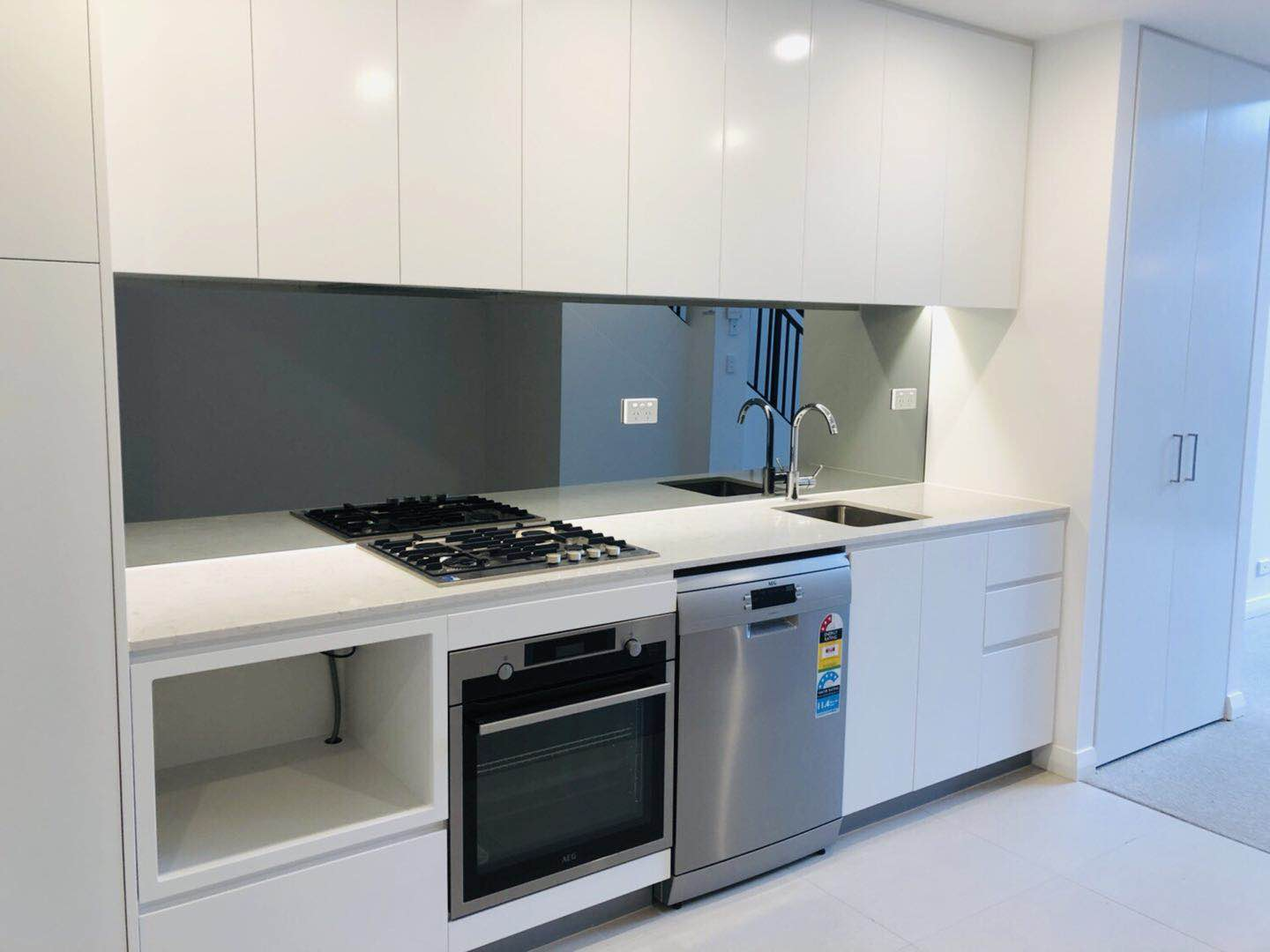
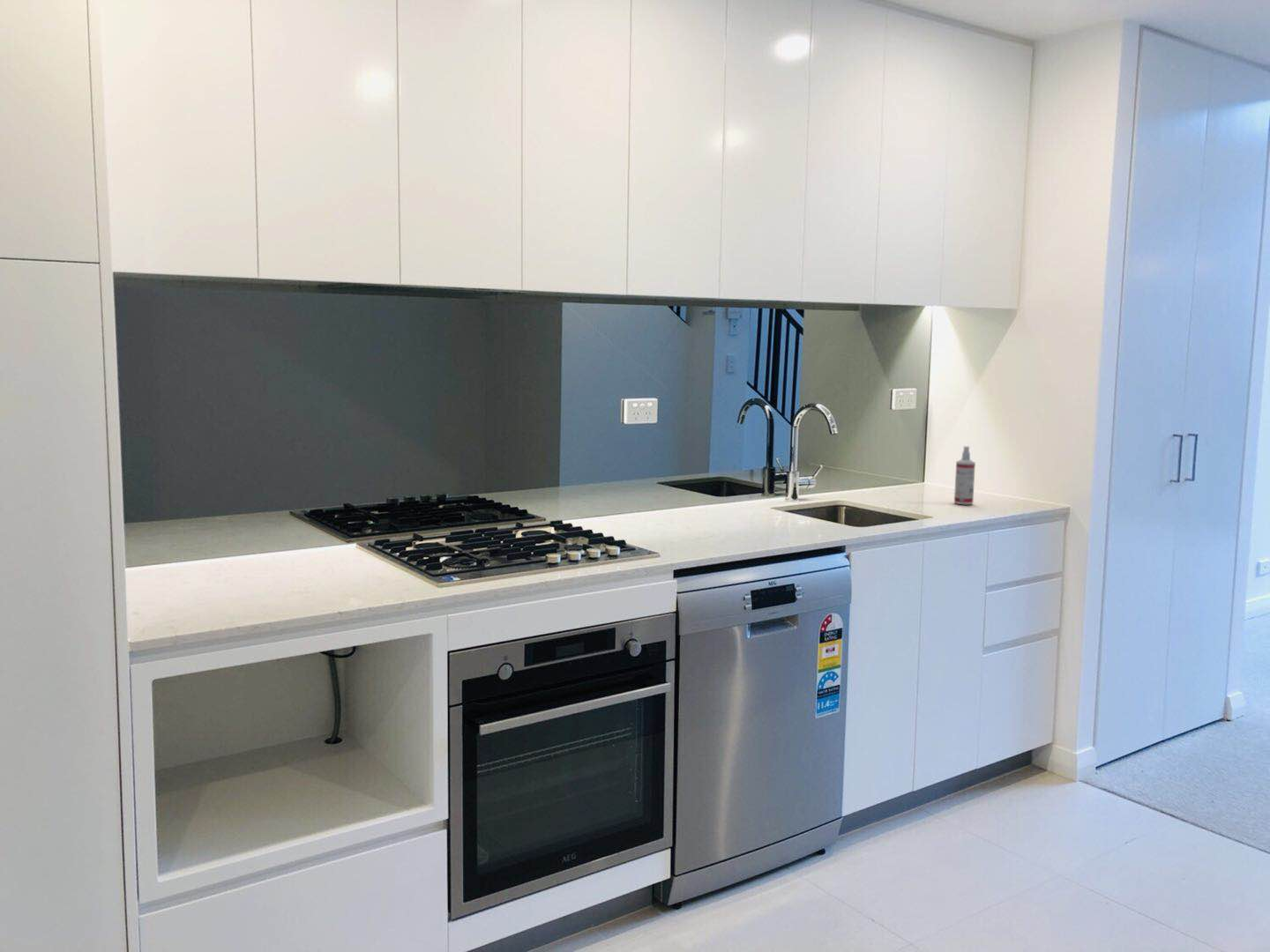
+ spray bottle (965, 474)
